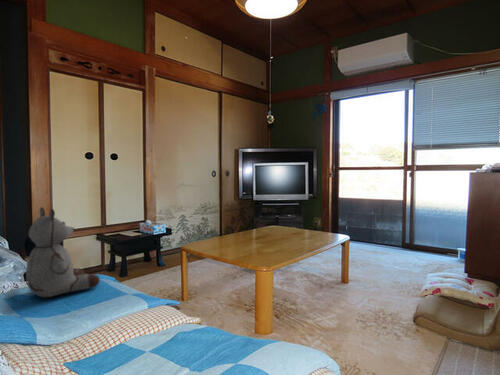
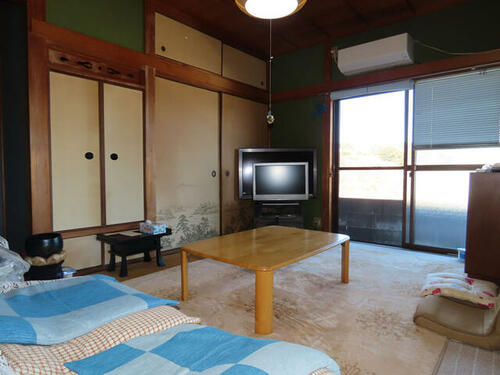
- stuffed bear (62, 249)
